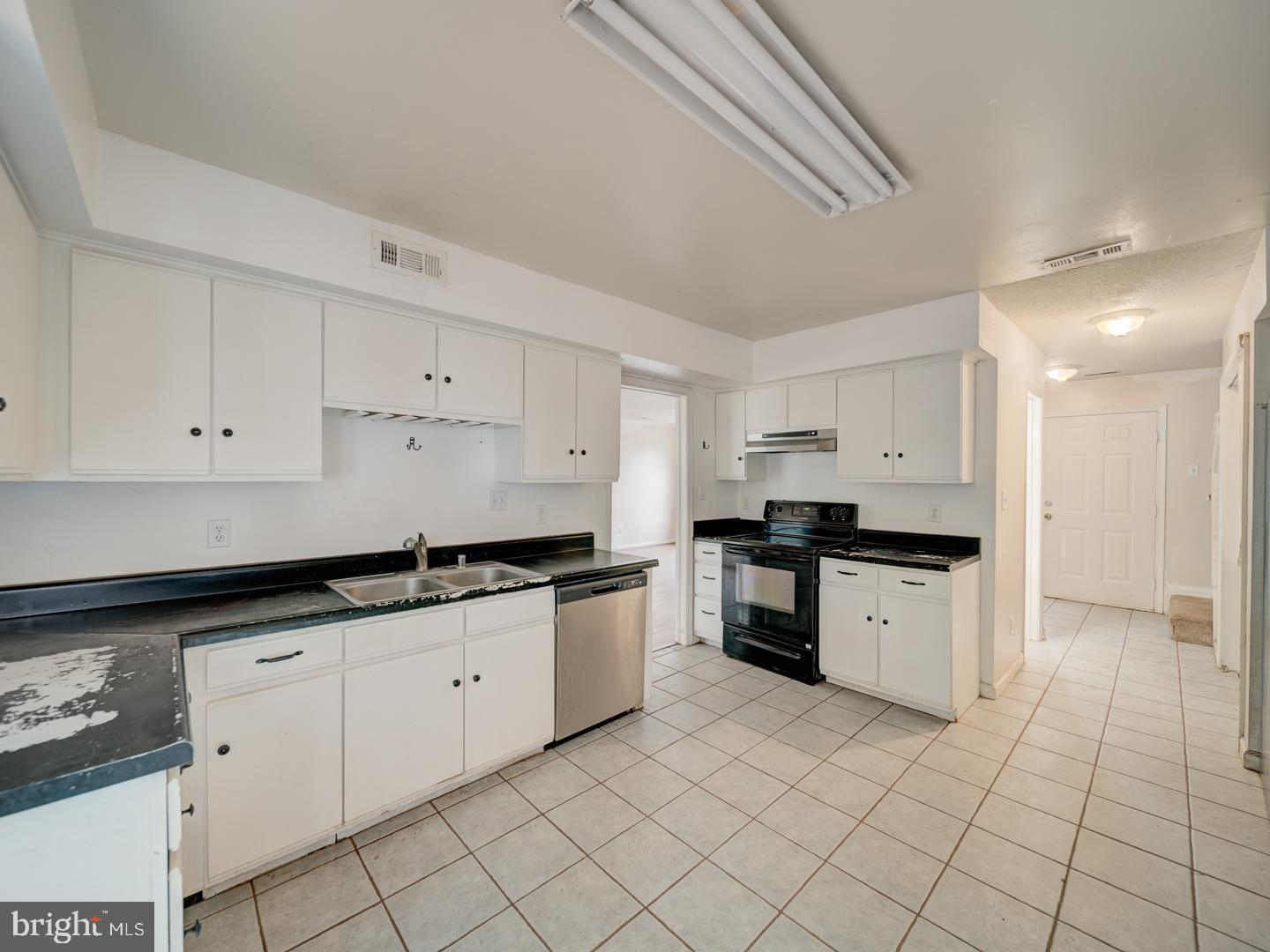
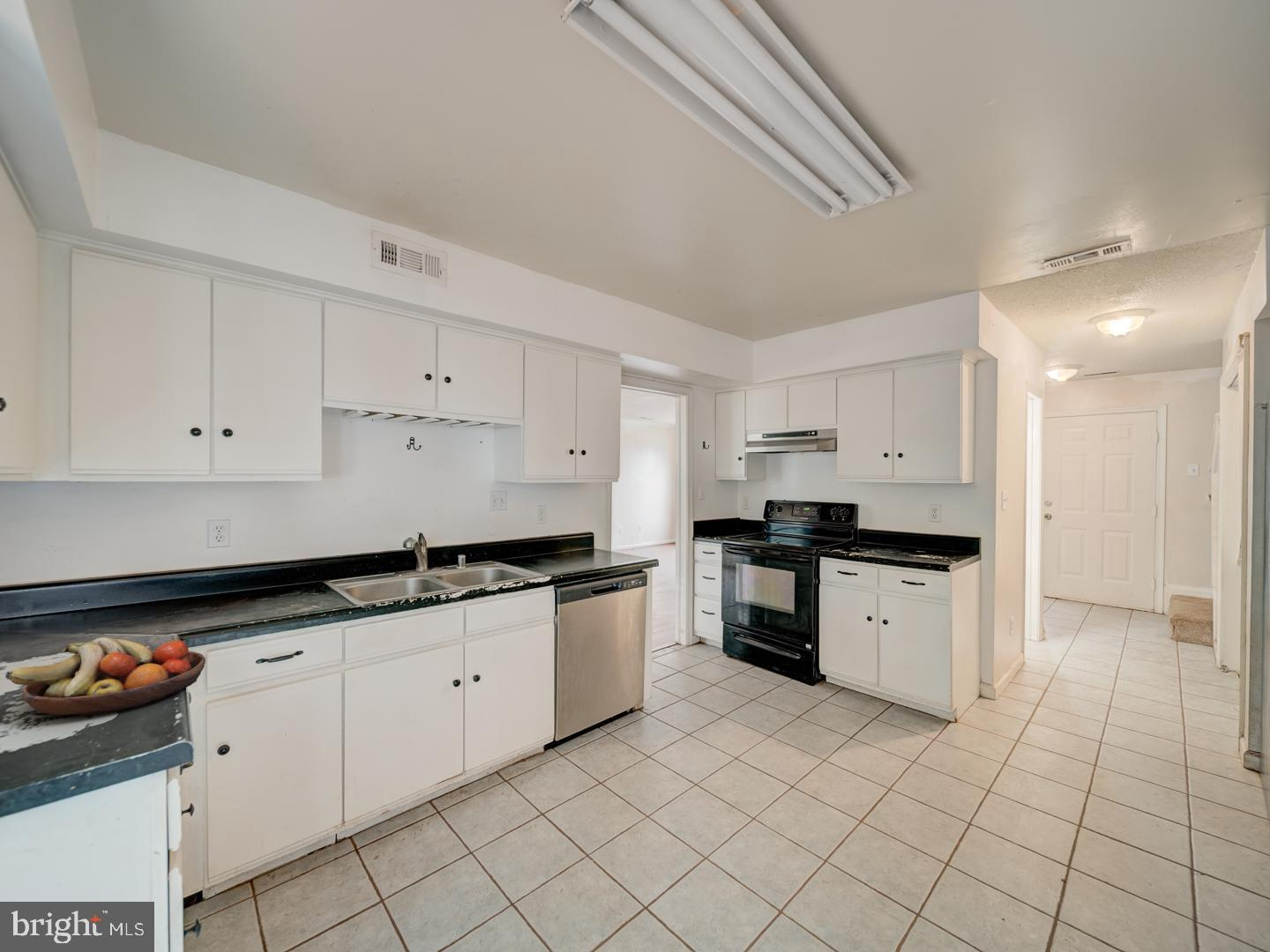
+ fruit bowl (120, 666)
